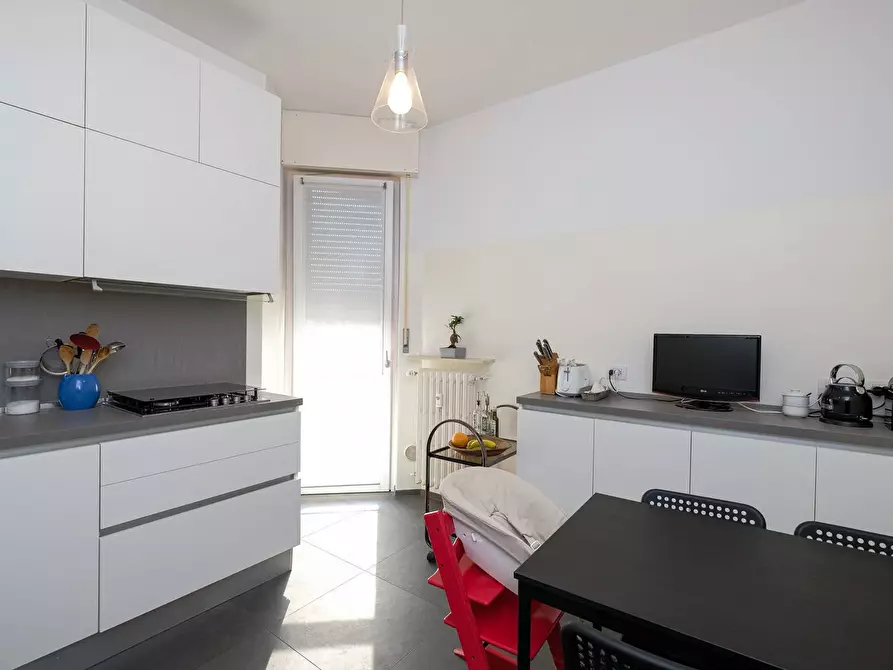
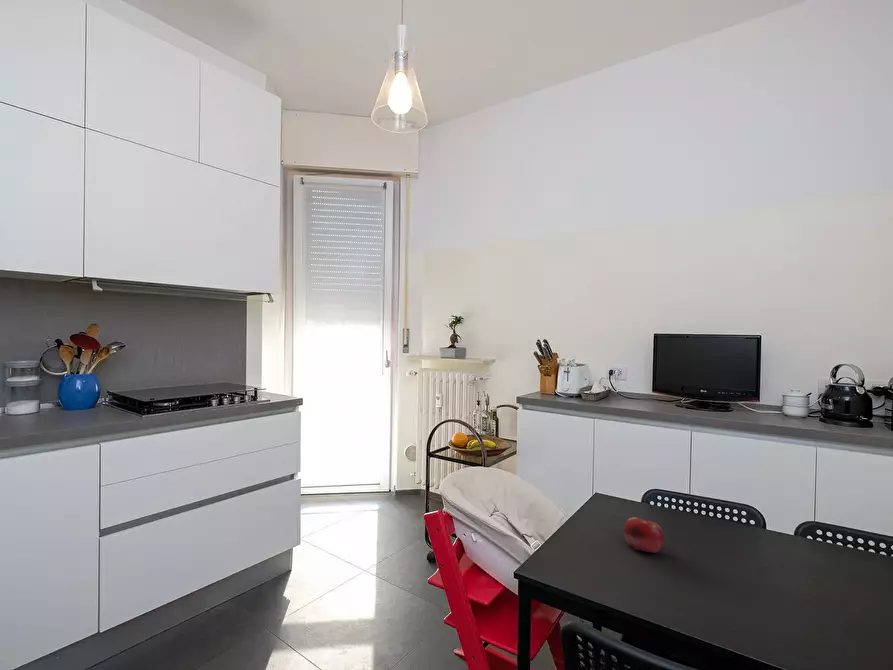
+ fruit (642, 533)
